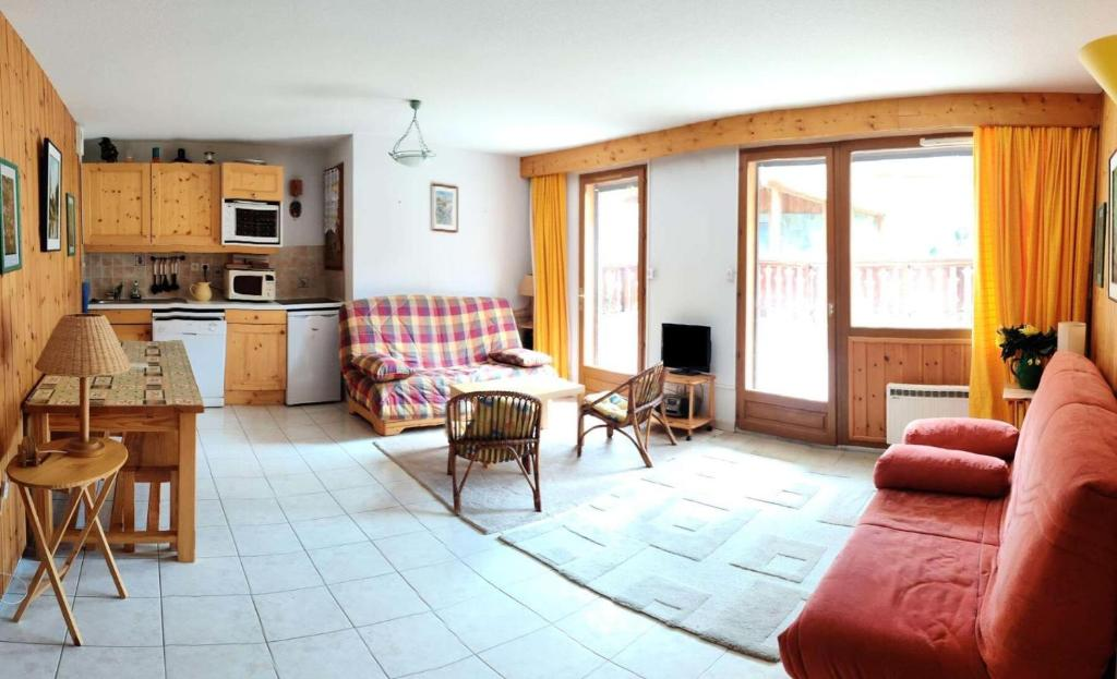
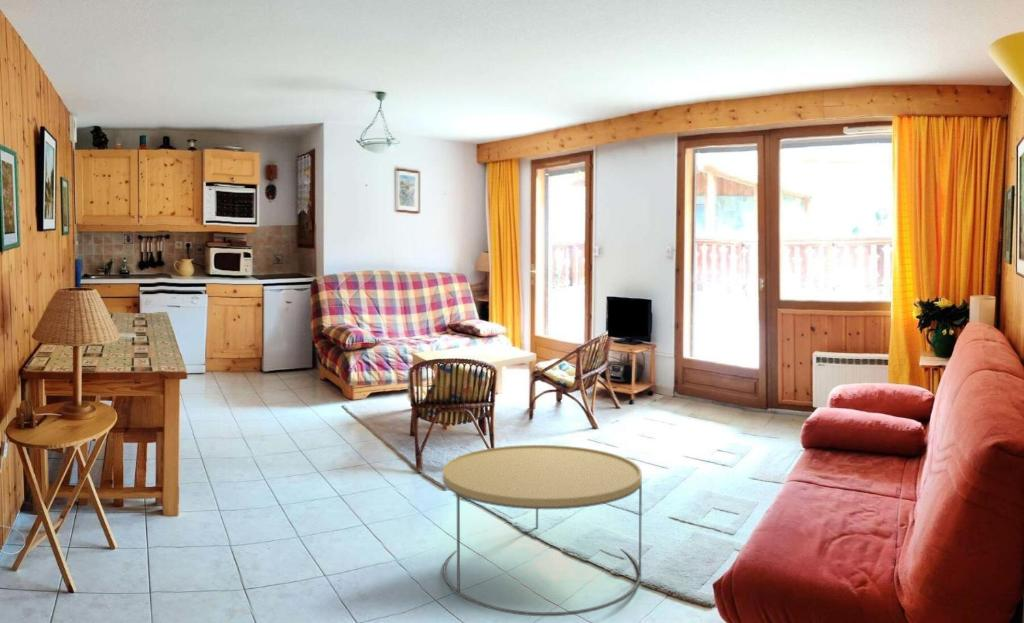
+ coffee table (537, 518)
